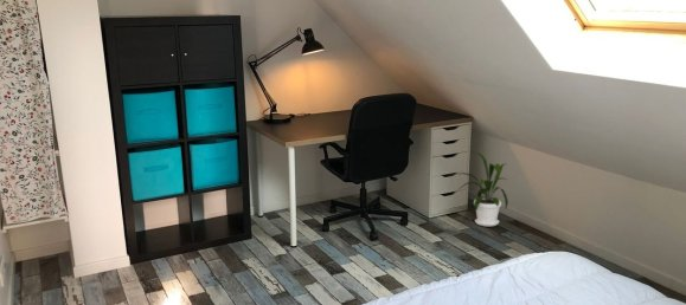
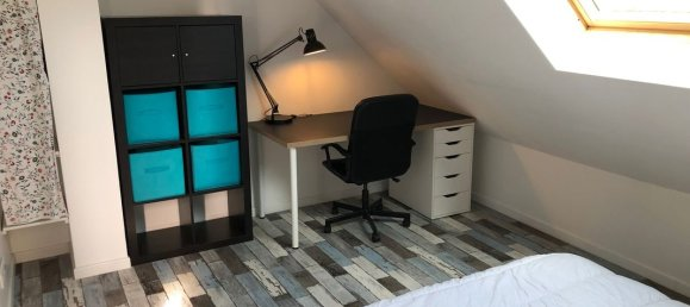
- house plant (486, 188)
